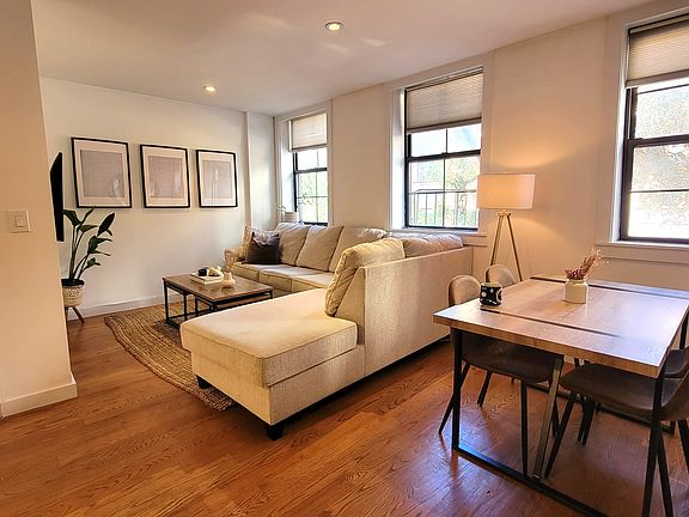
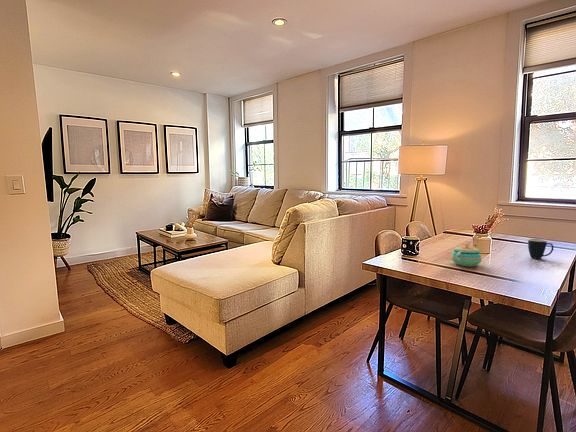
+ mug (540, 249)
+ teapot (467, 253)
